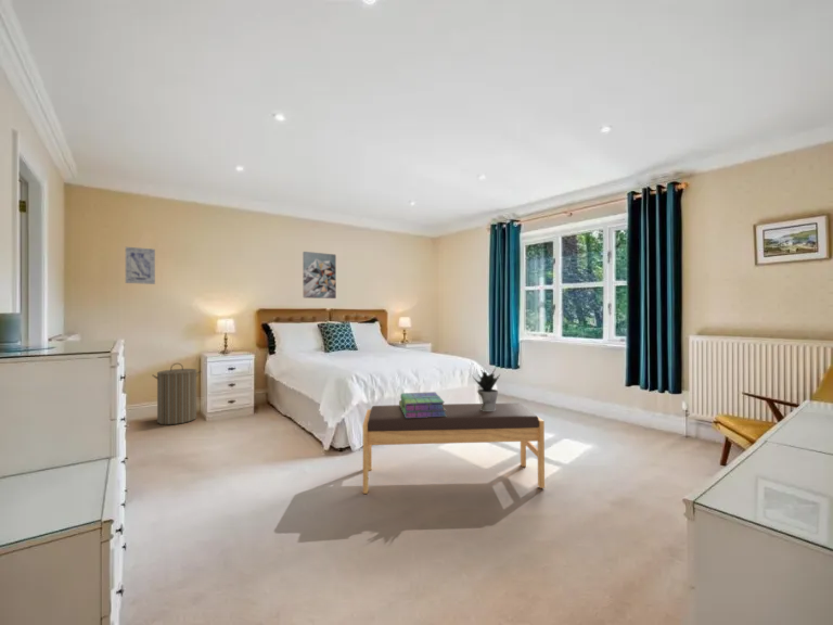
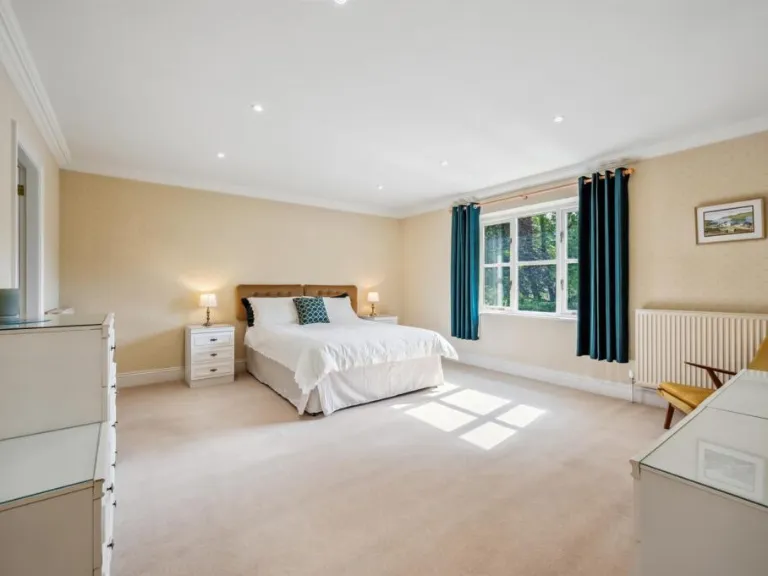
- wall art (140, 266)
- laundry hamper (177, 391)
- stack of books (421, 404)
- wall art (319, 276)
- potted plant (486, 387)
- bench (450, 442)
